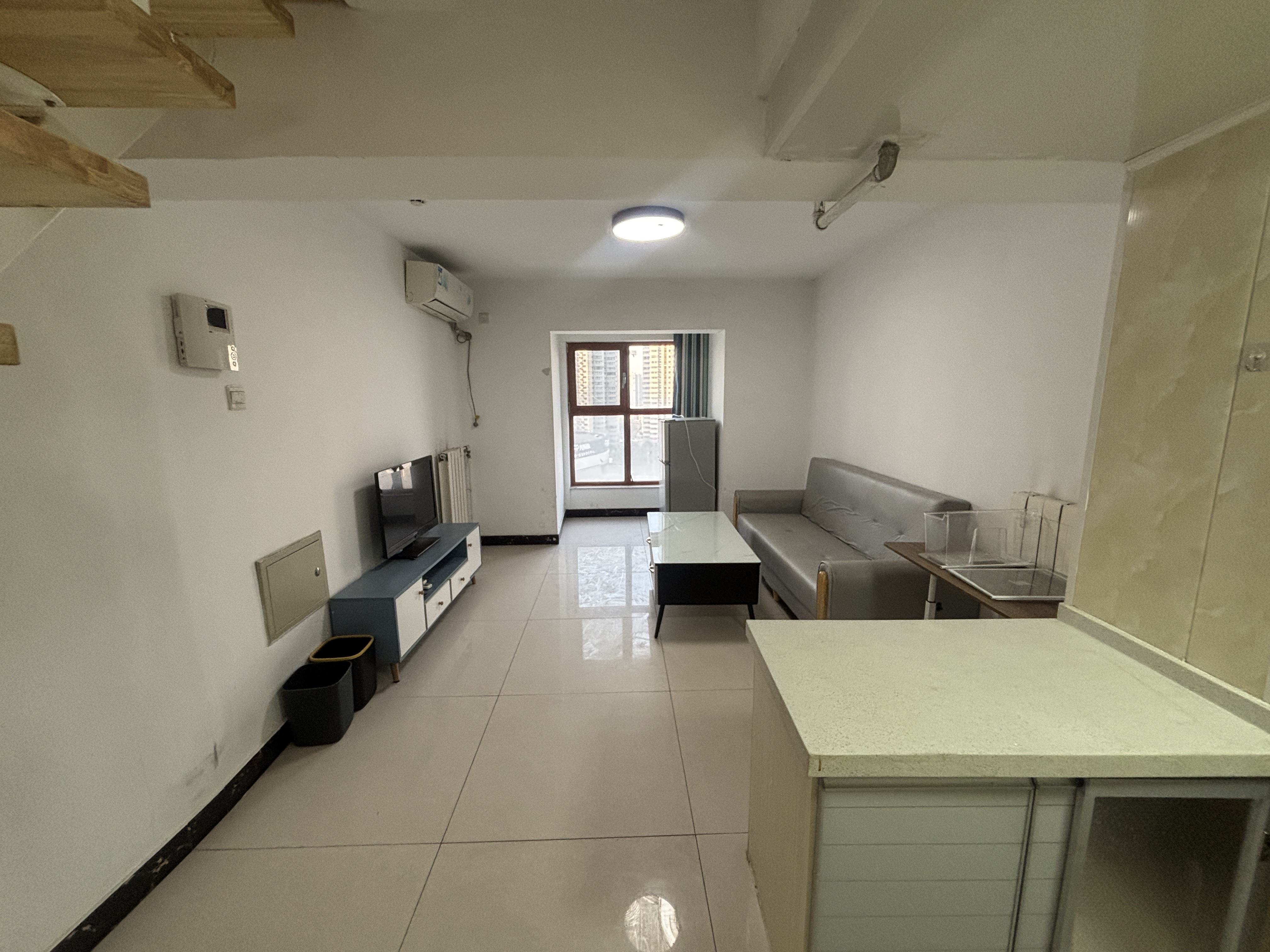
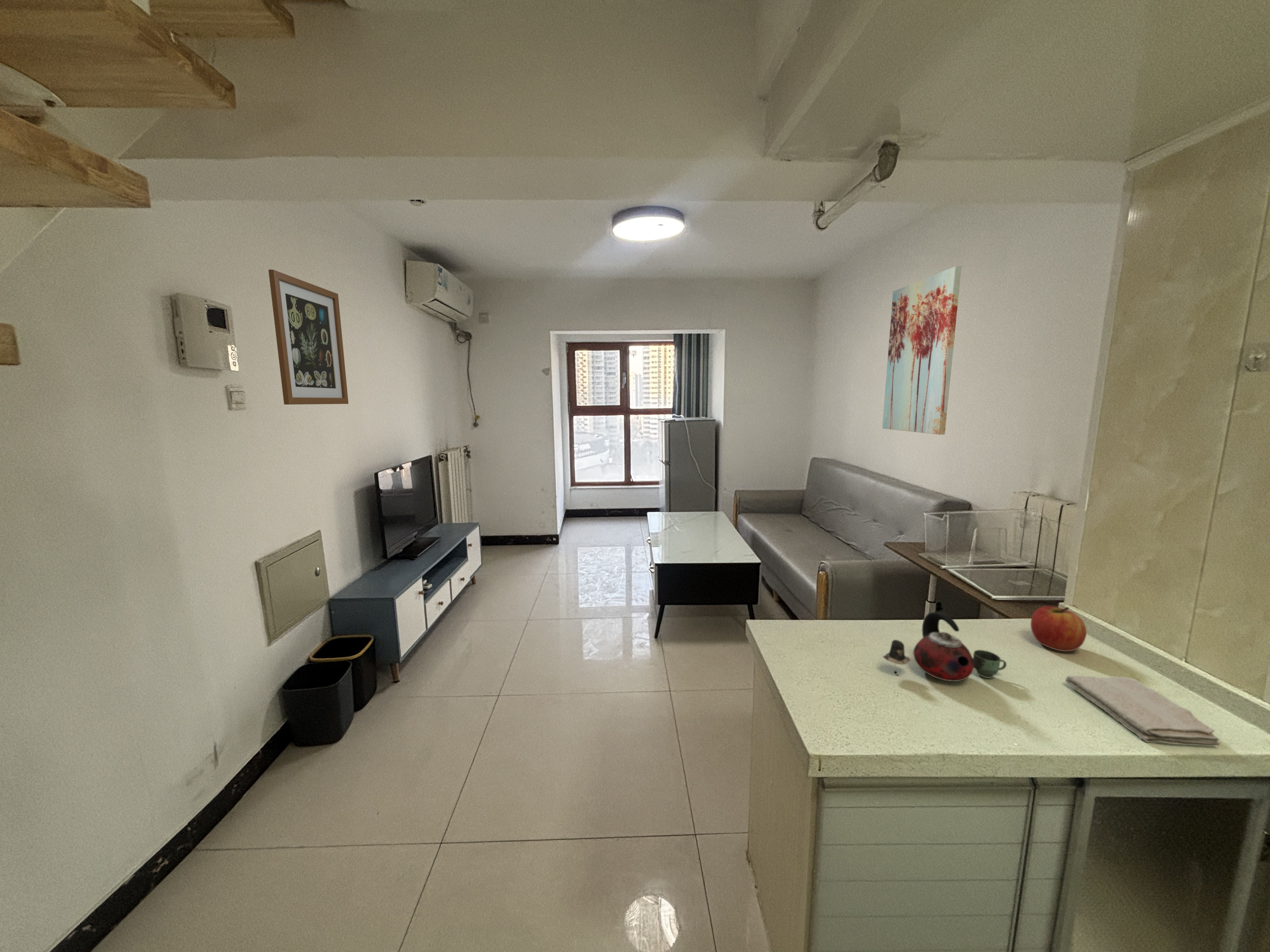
+ wall art (313, 344)
+ wall art (917, 357)
+ kettle (947, 646)
+ apple (1057, 626)
+ washcloth (1136, 706)
